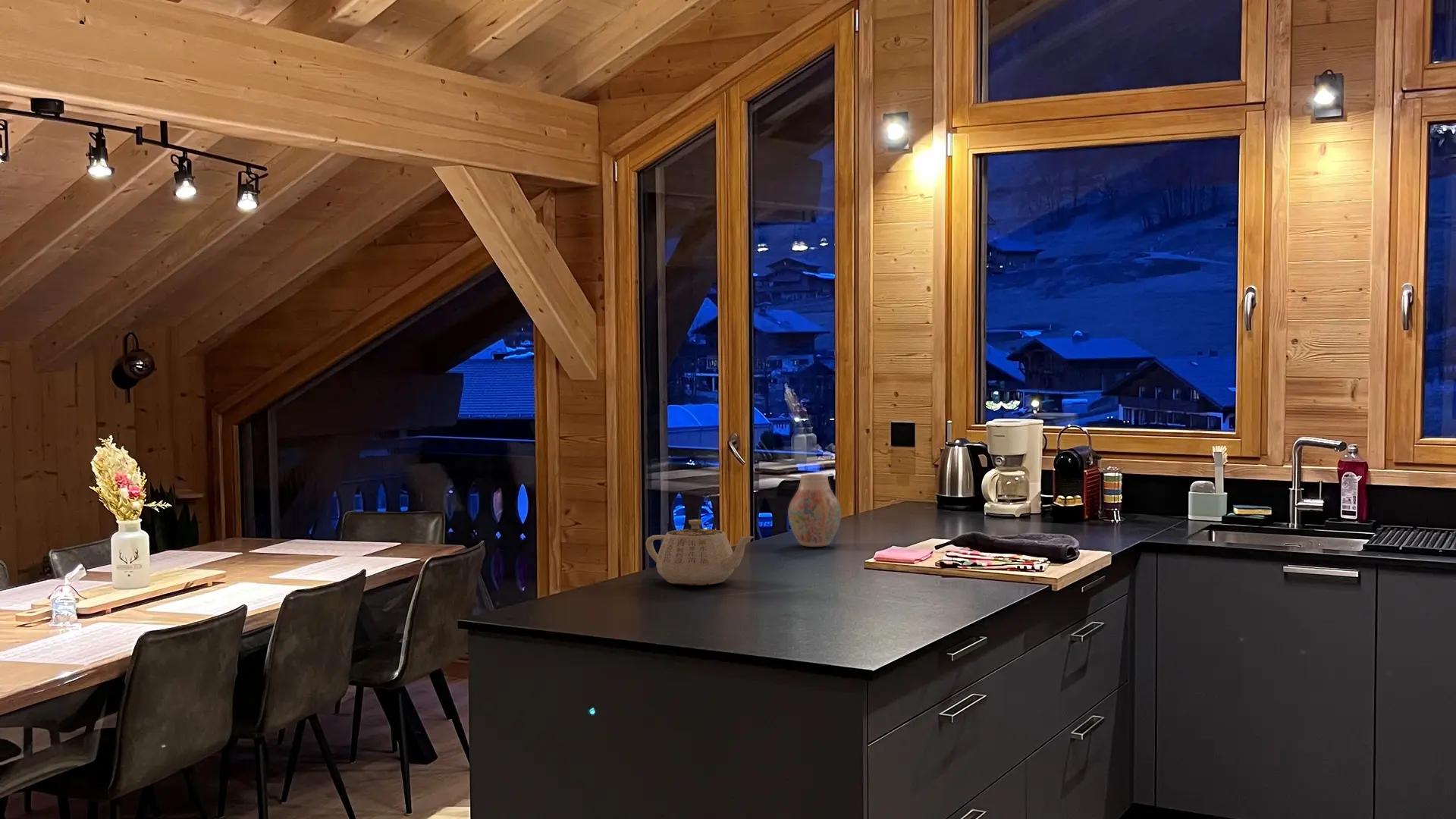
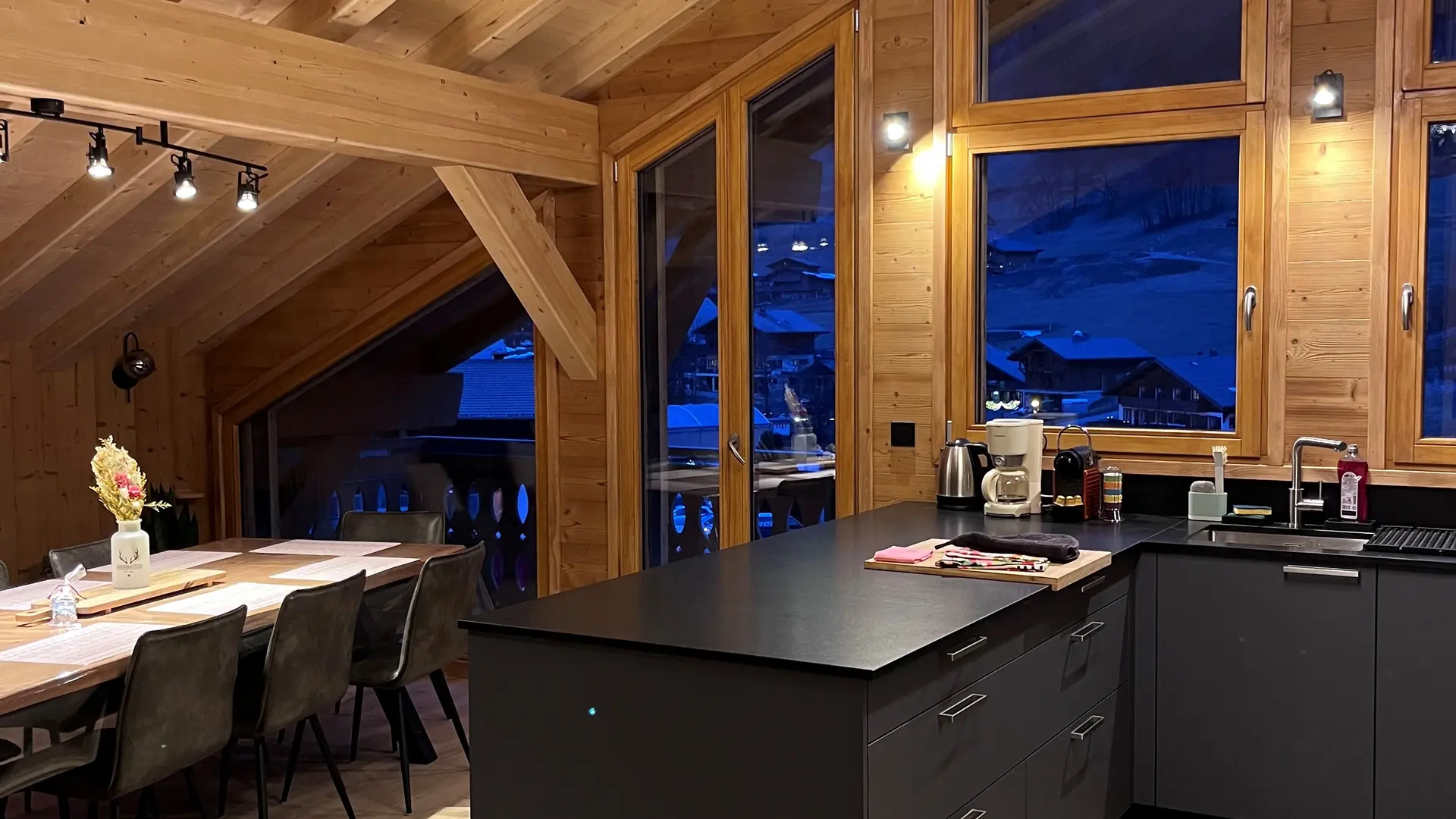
- teapot (699, 551)
- vase (814, 510)
